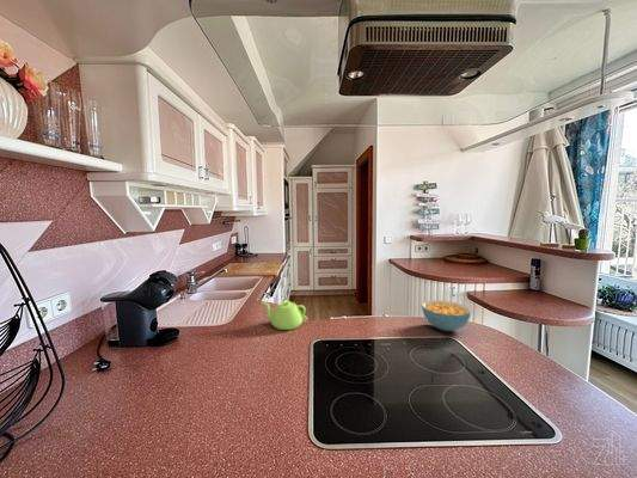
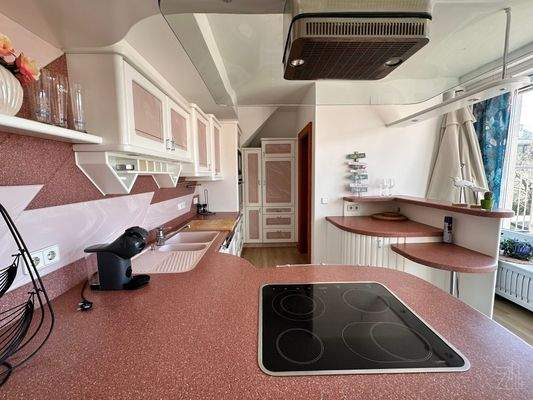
- cereal bowl (445, 318)
- teapot (284, 312)
